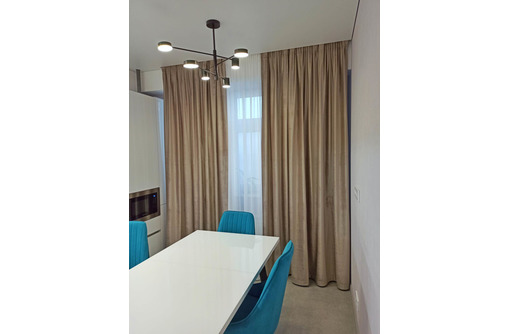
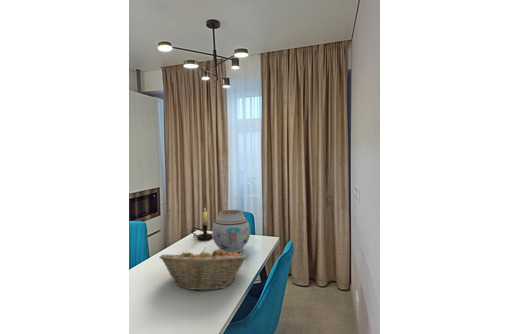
+ fruit basket (203, 263)
+ candle holder (203, 222)
+ vase (231, 231)
